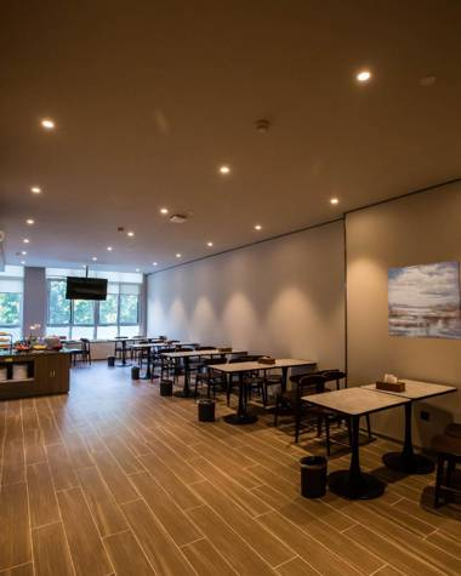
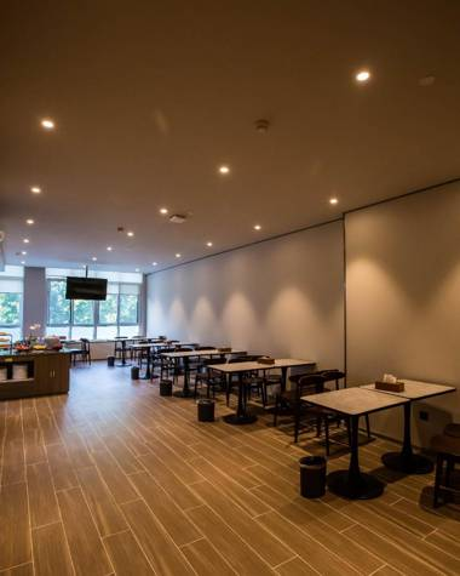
- wall art (421, 301)
